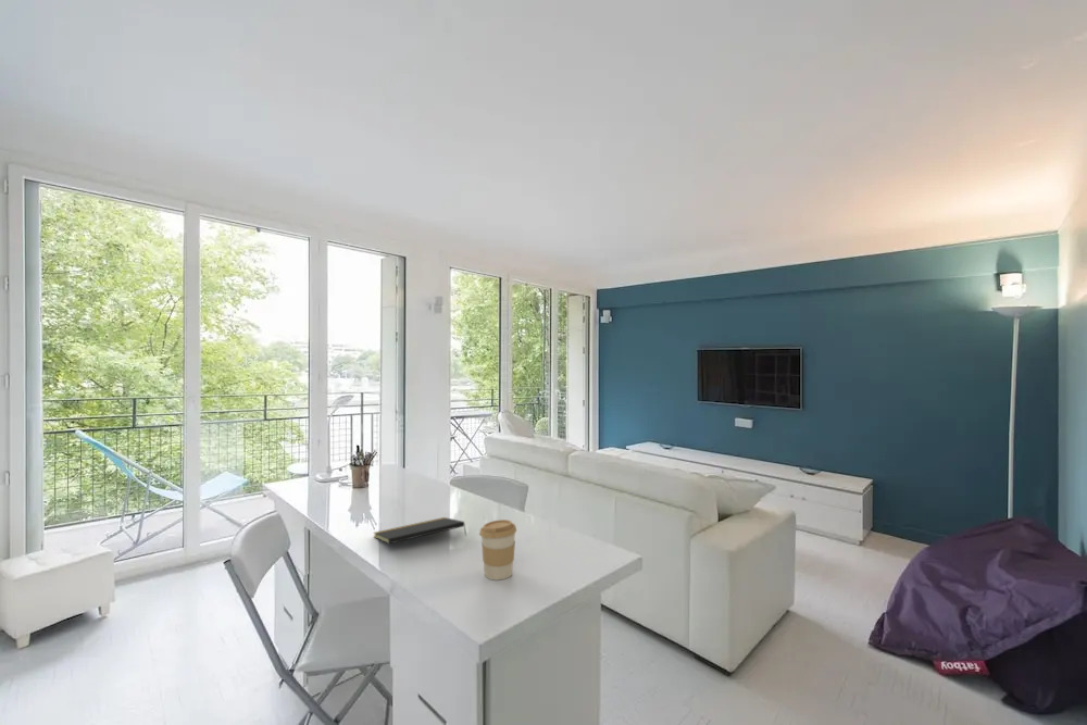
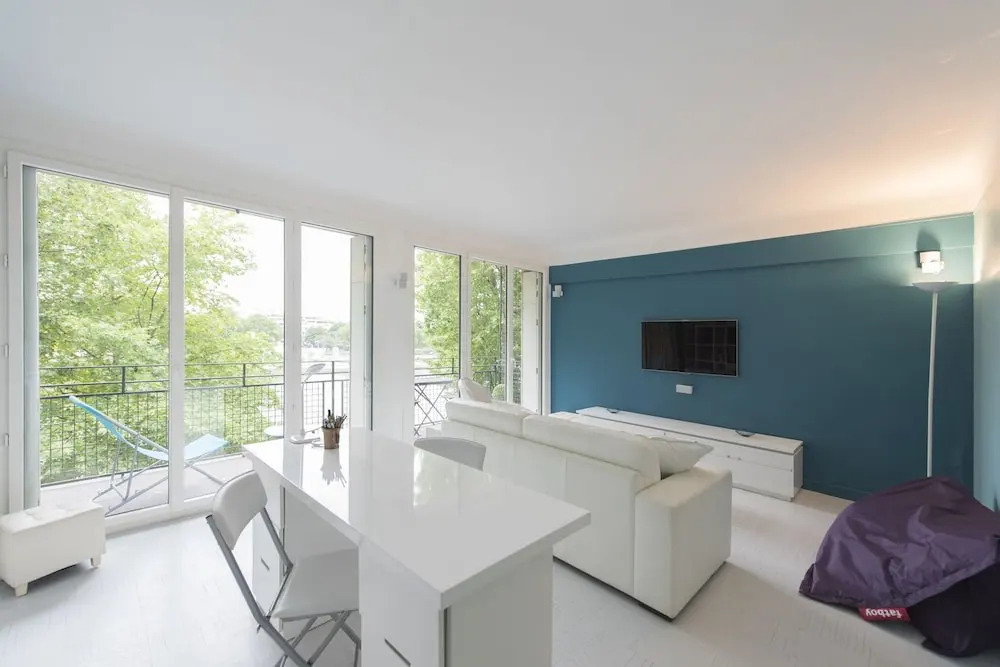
- notepad (418, 529)
- coffee cup (498, 548)
